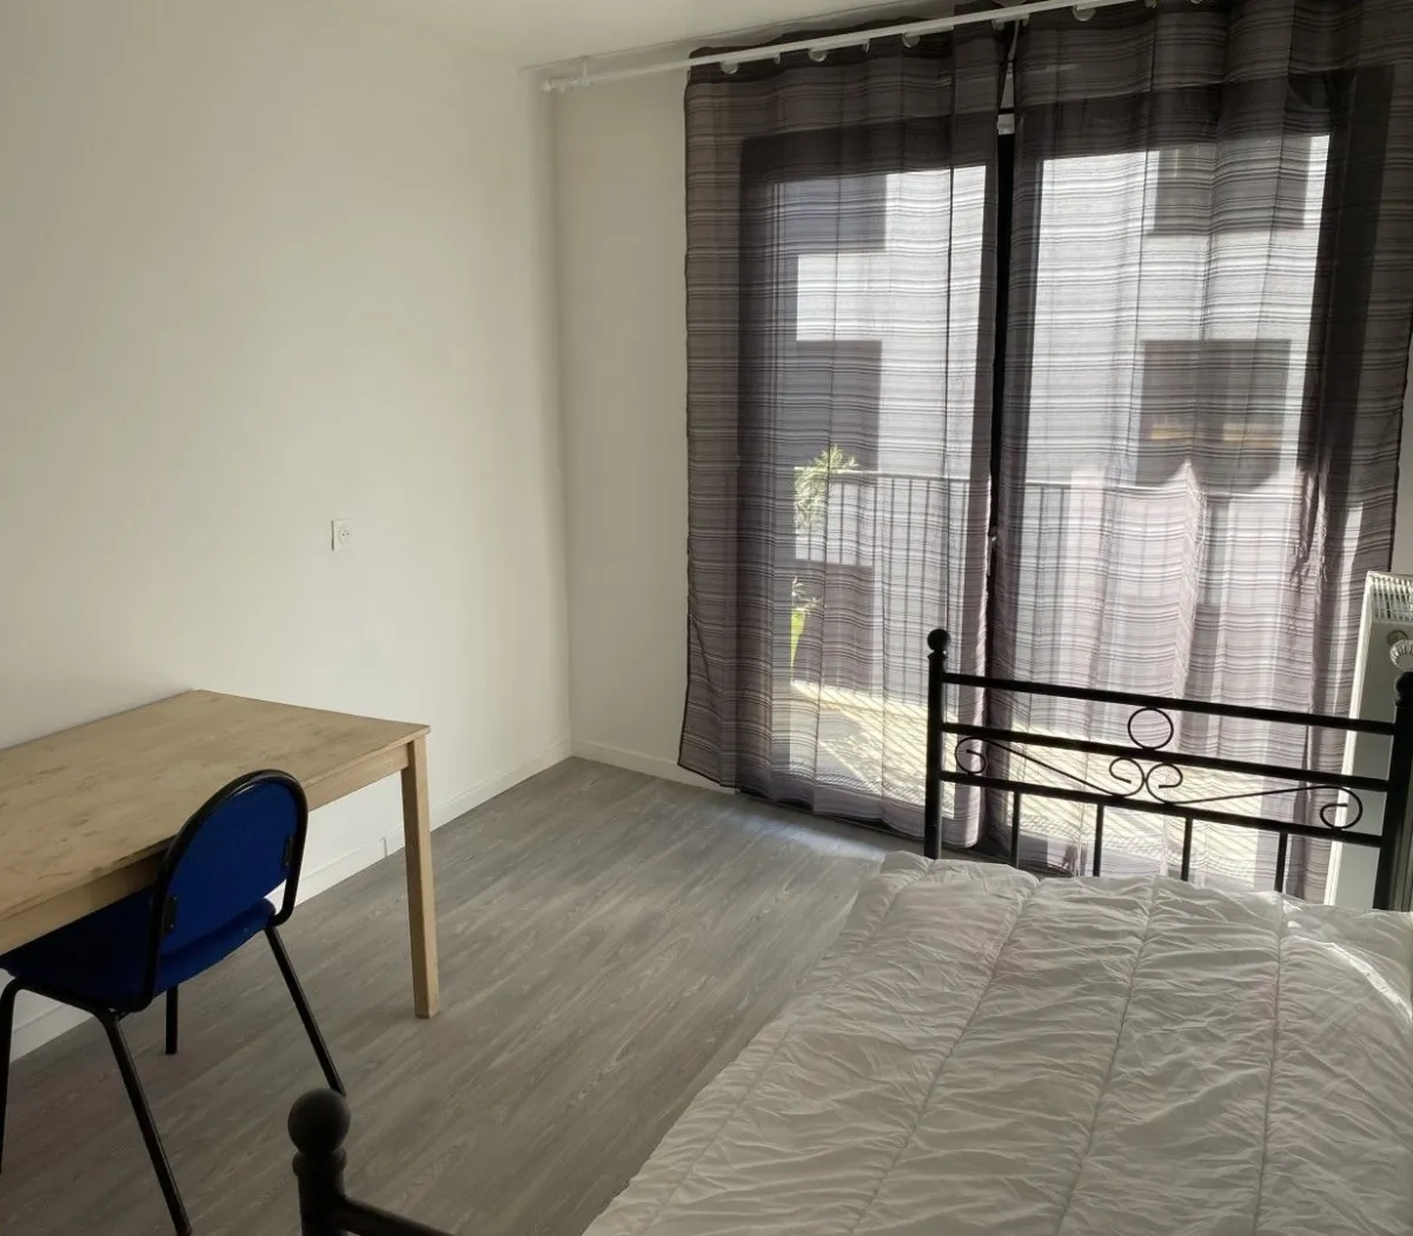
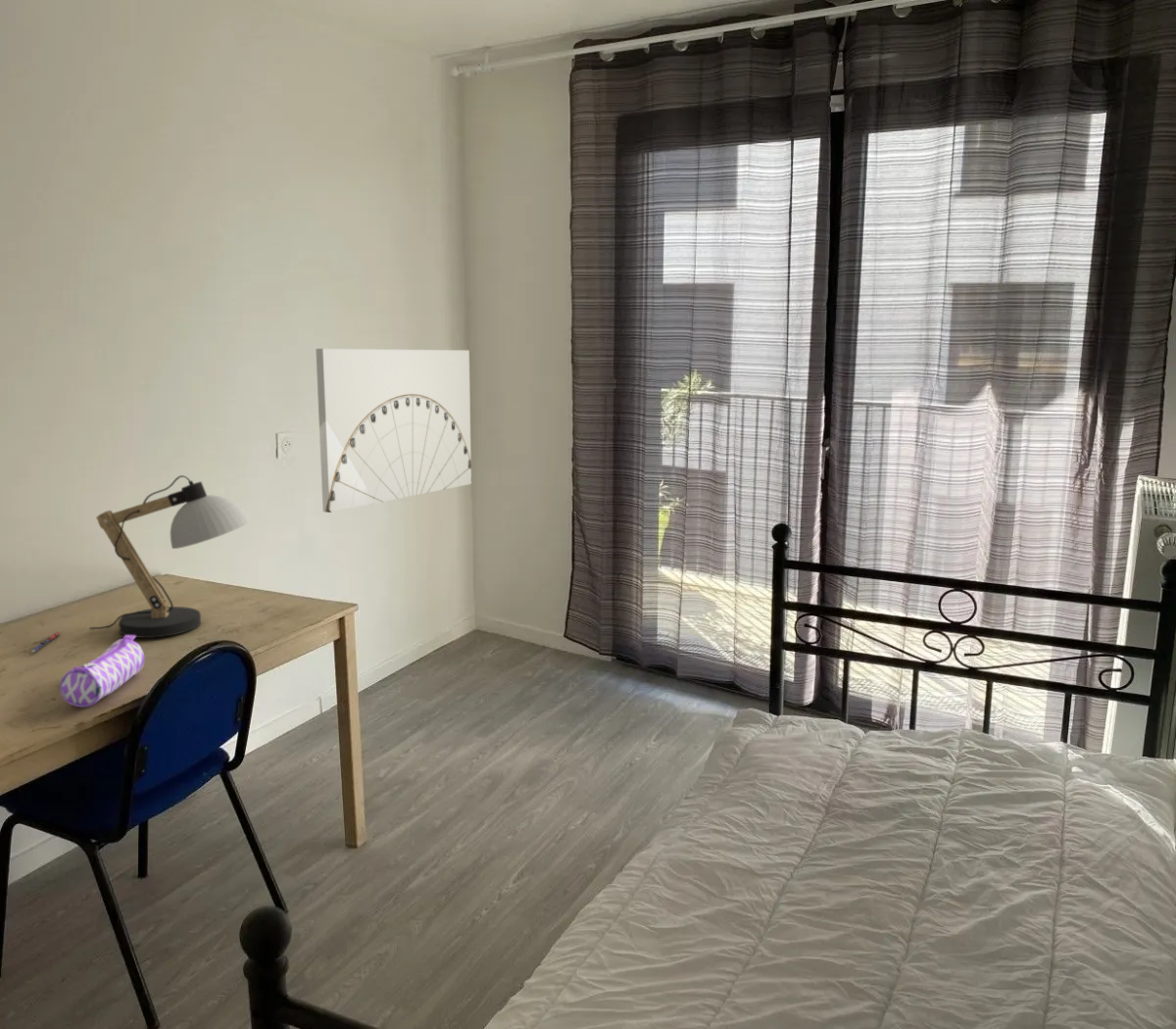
+ pen (45, 641)
+ pencil case (103, 670)
+ desk lamp (172, 548)
+ wall art (402, 423)
